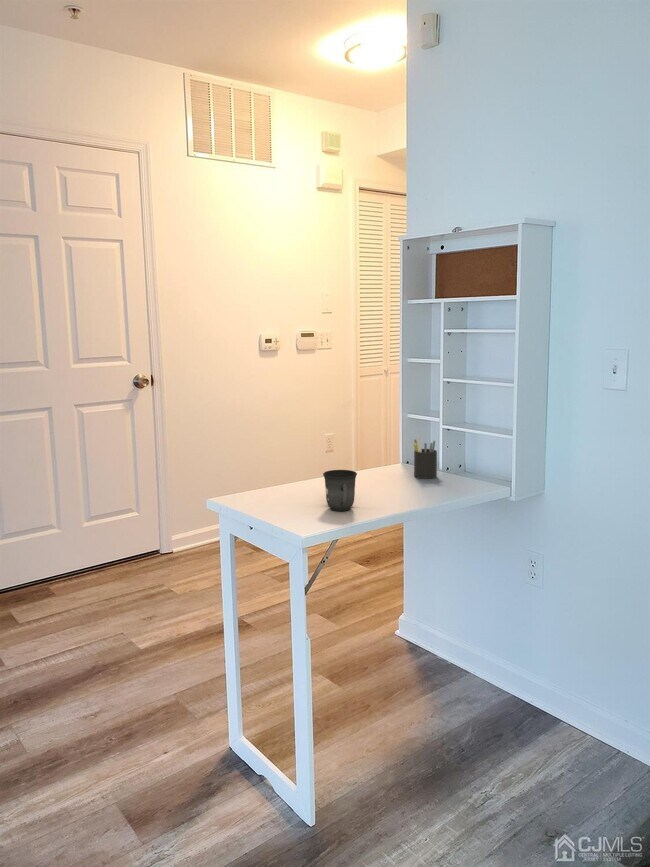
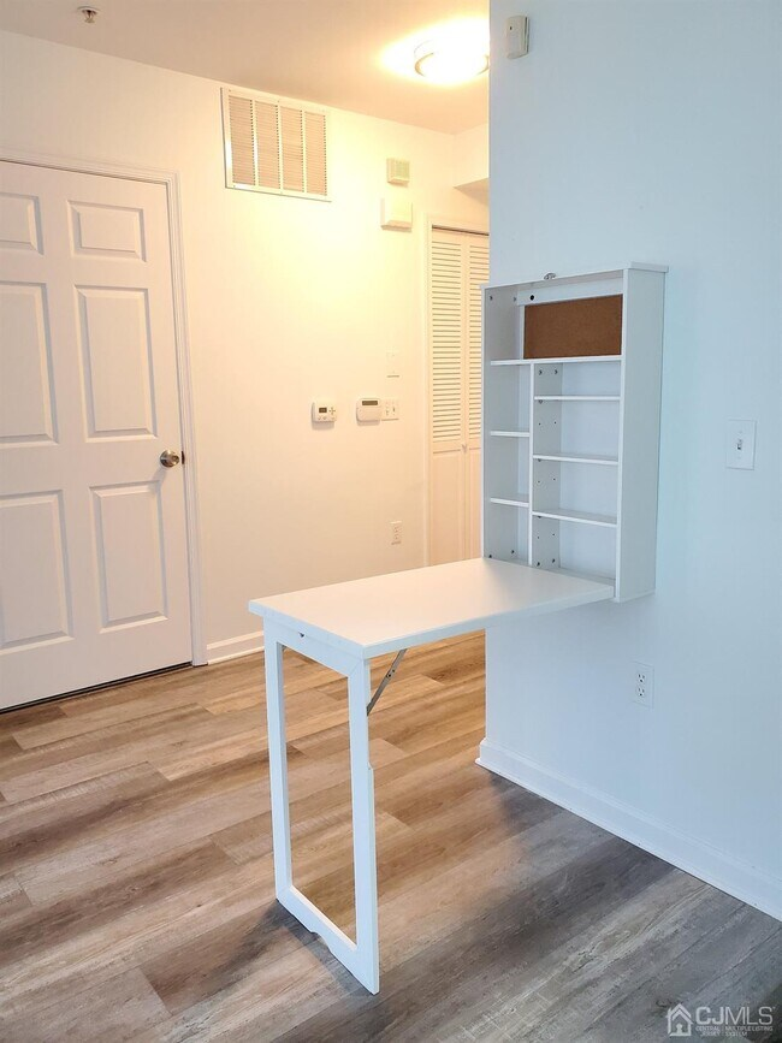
- pen holder (424, 455)
- mug (341, 492)
